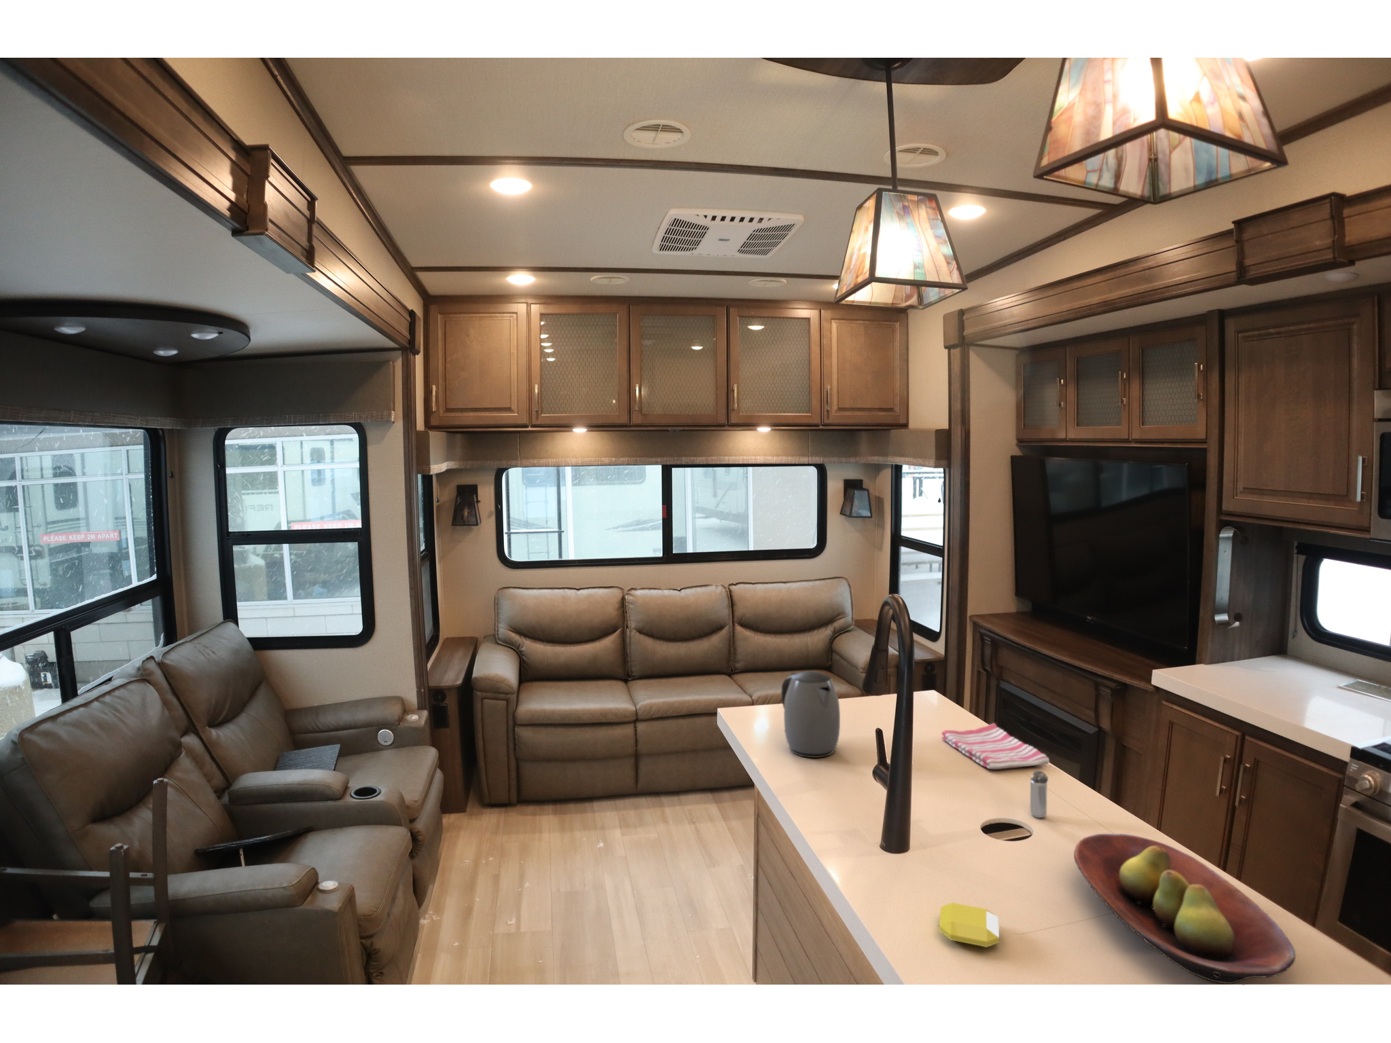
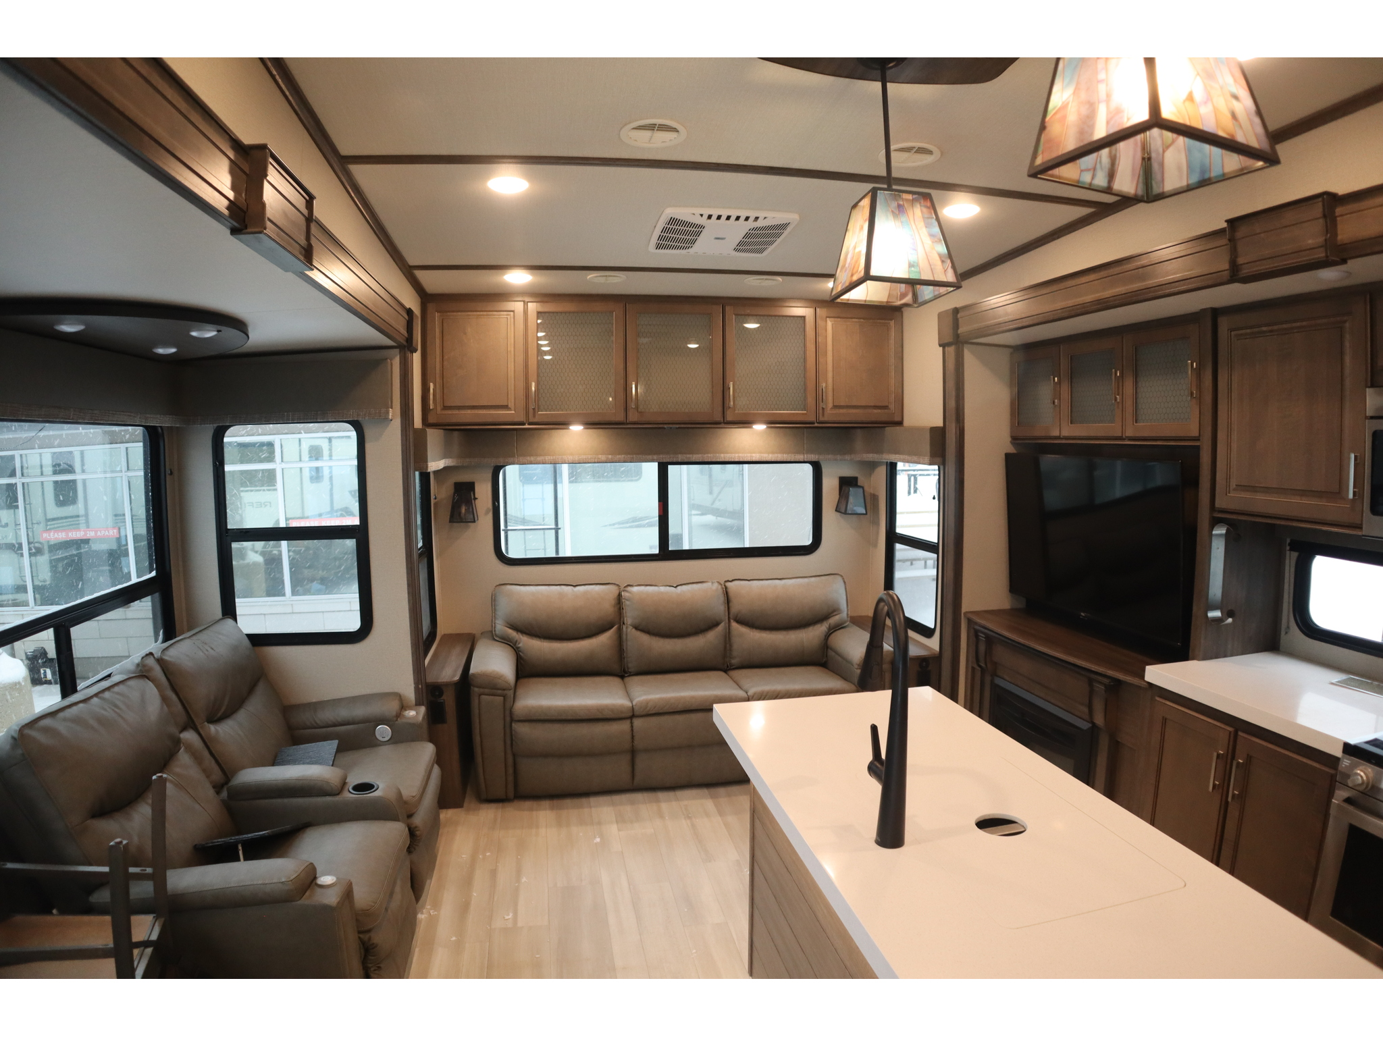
- dish towel (992, 745)
- fruit bowl (1171, 896)
- kettle (807, 708)
- soap bar (968, 925)
- shaker (1038, 793)
